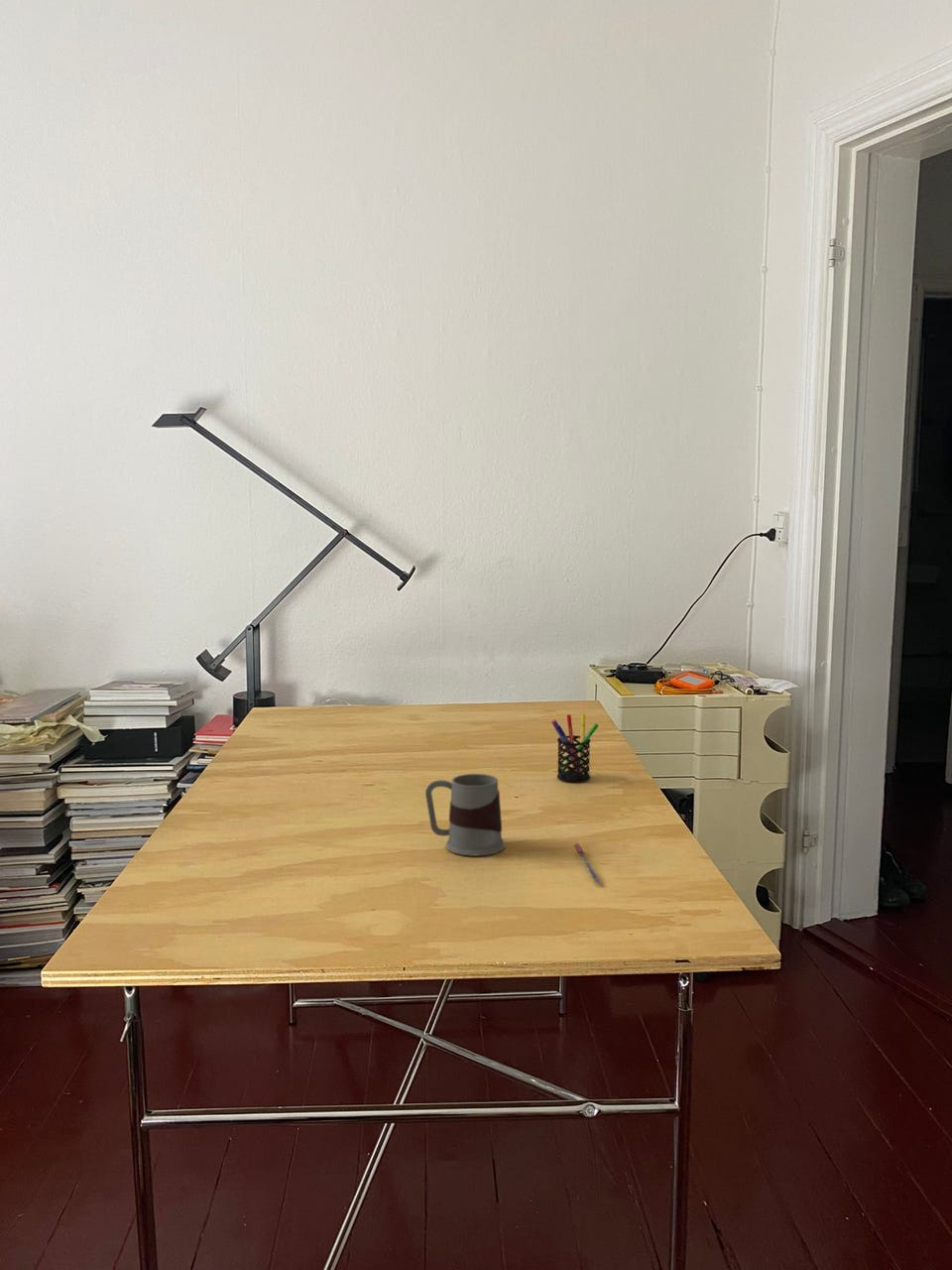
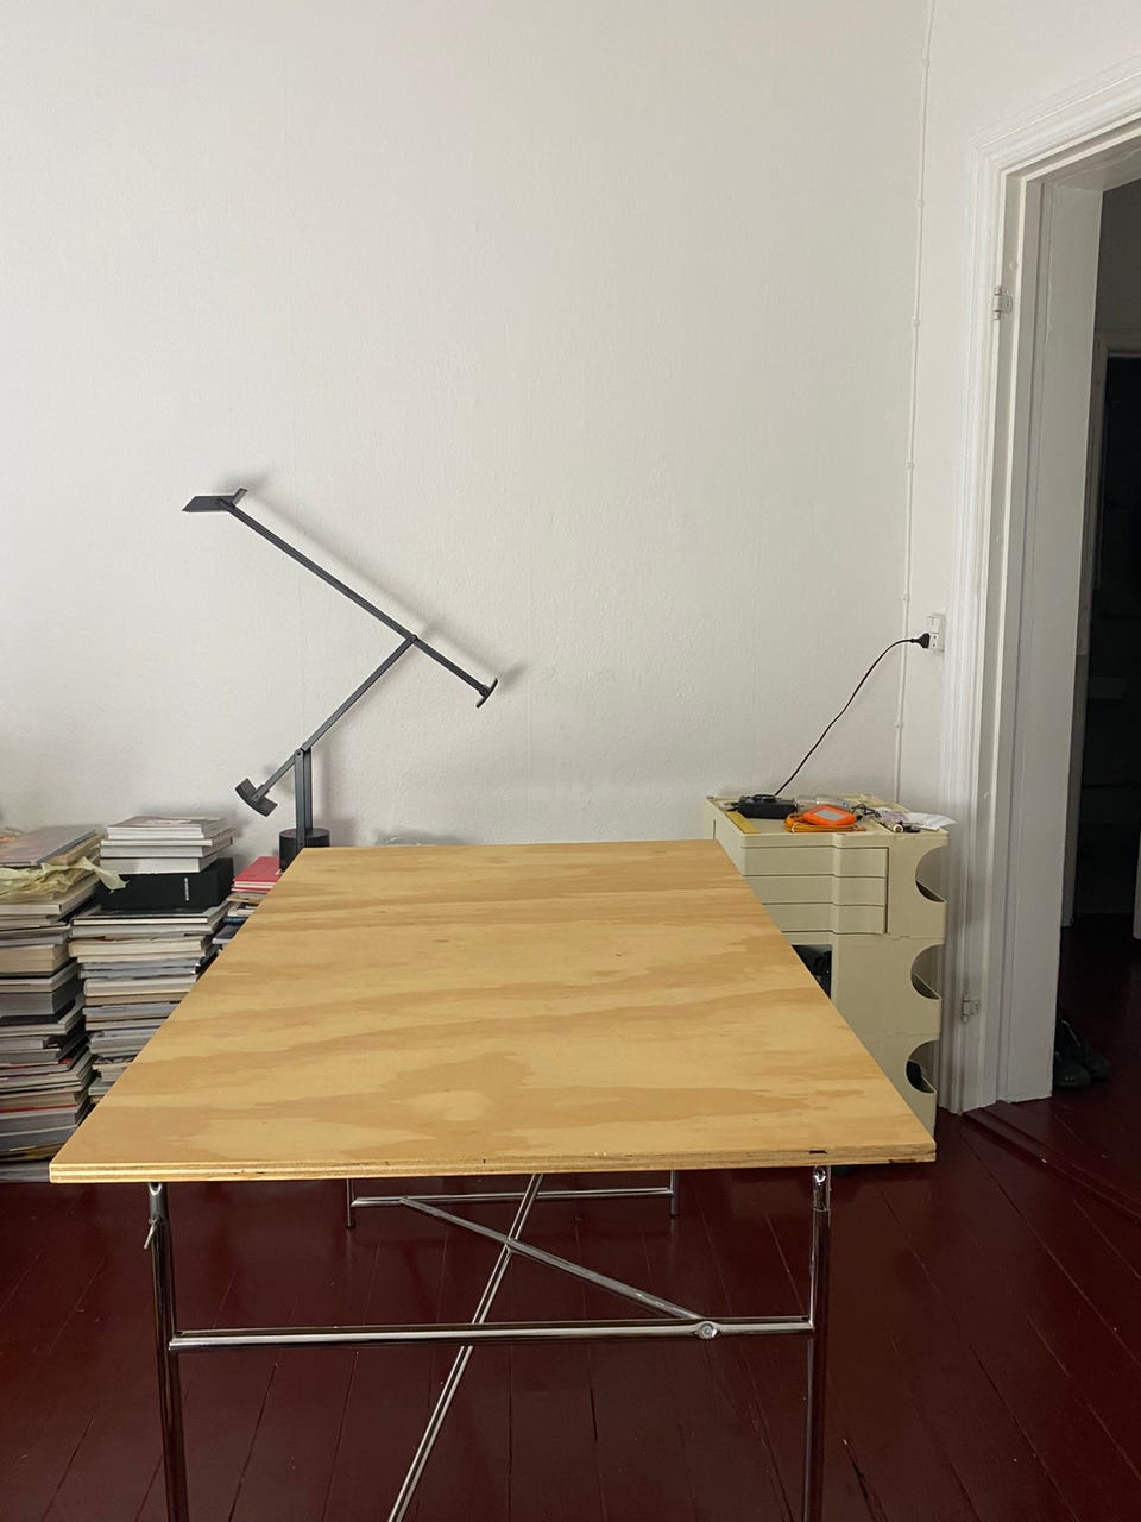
- pen (587, 862)
- pen holder (576, 745)
- mug (465, 813)
